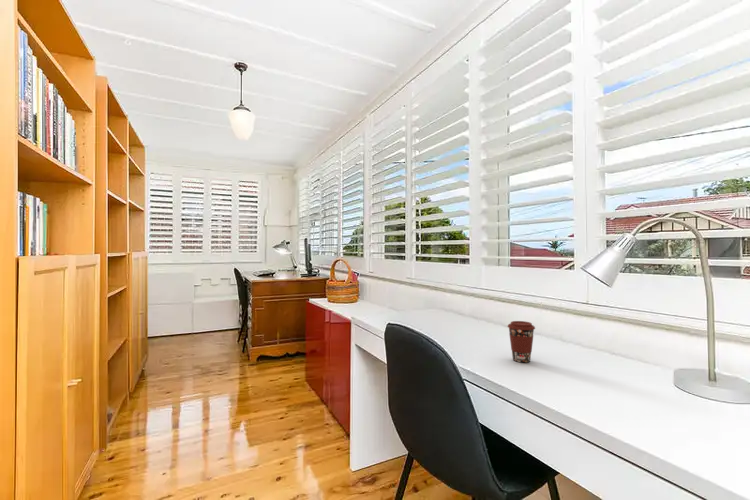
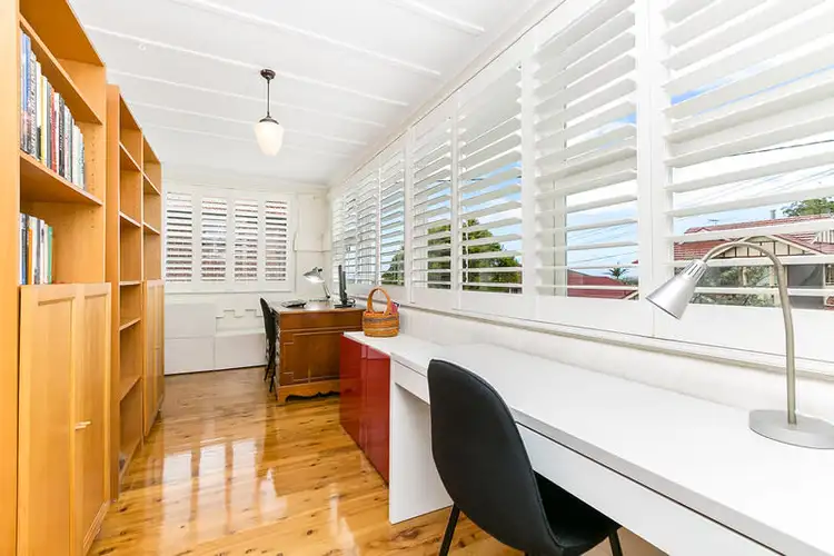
- coffee cup (521, 341)
